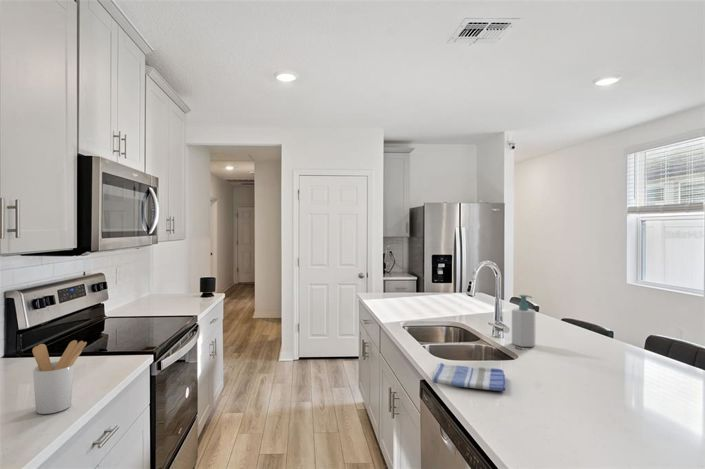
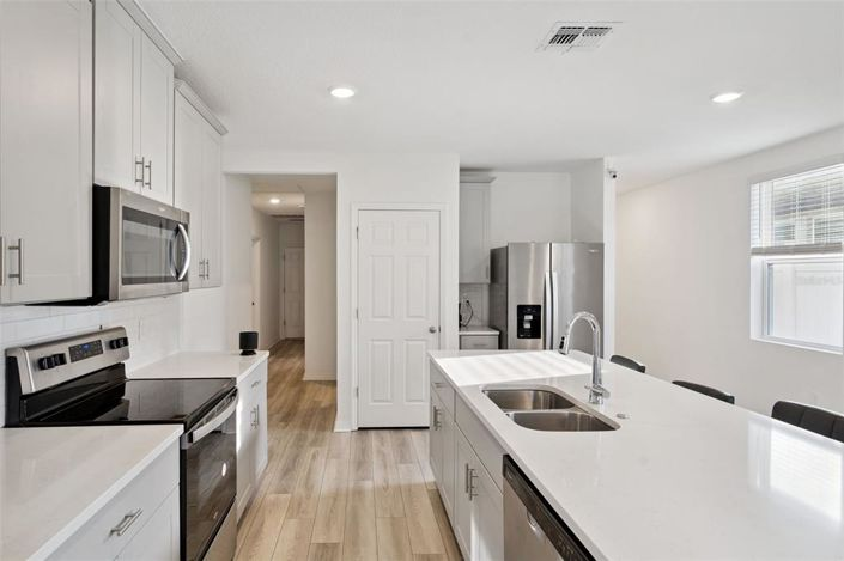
- dish towel (468, 376)
- utensil holder (61, 373)
- soap bottle (523, 319)
